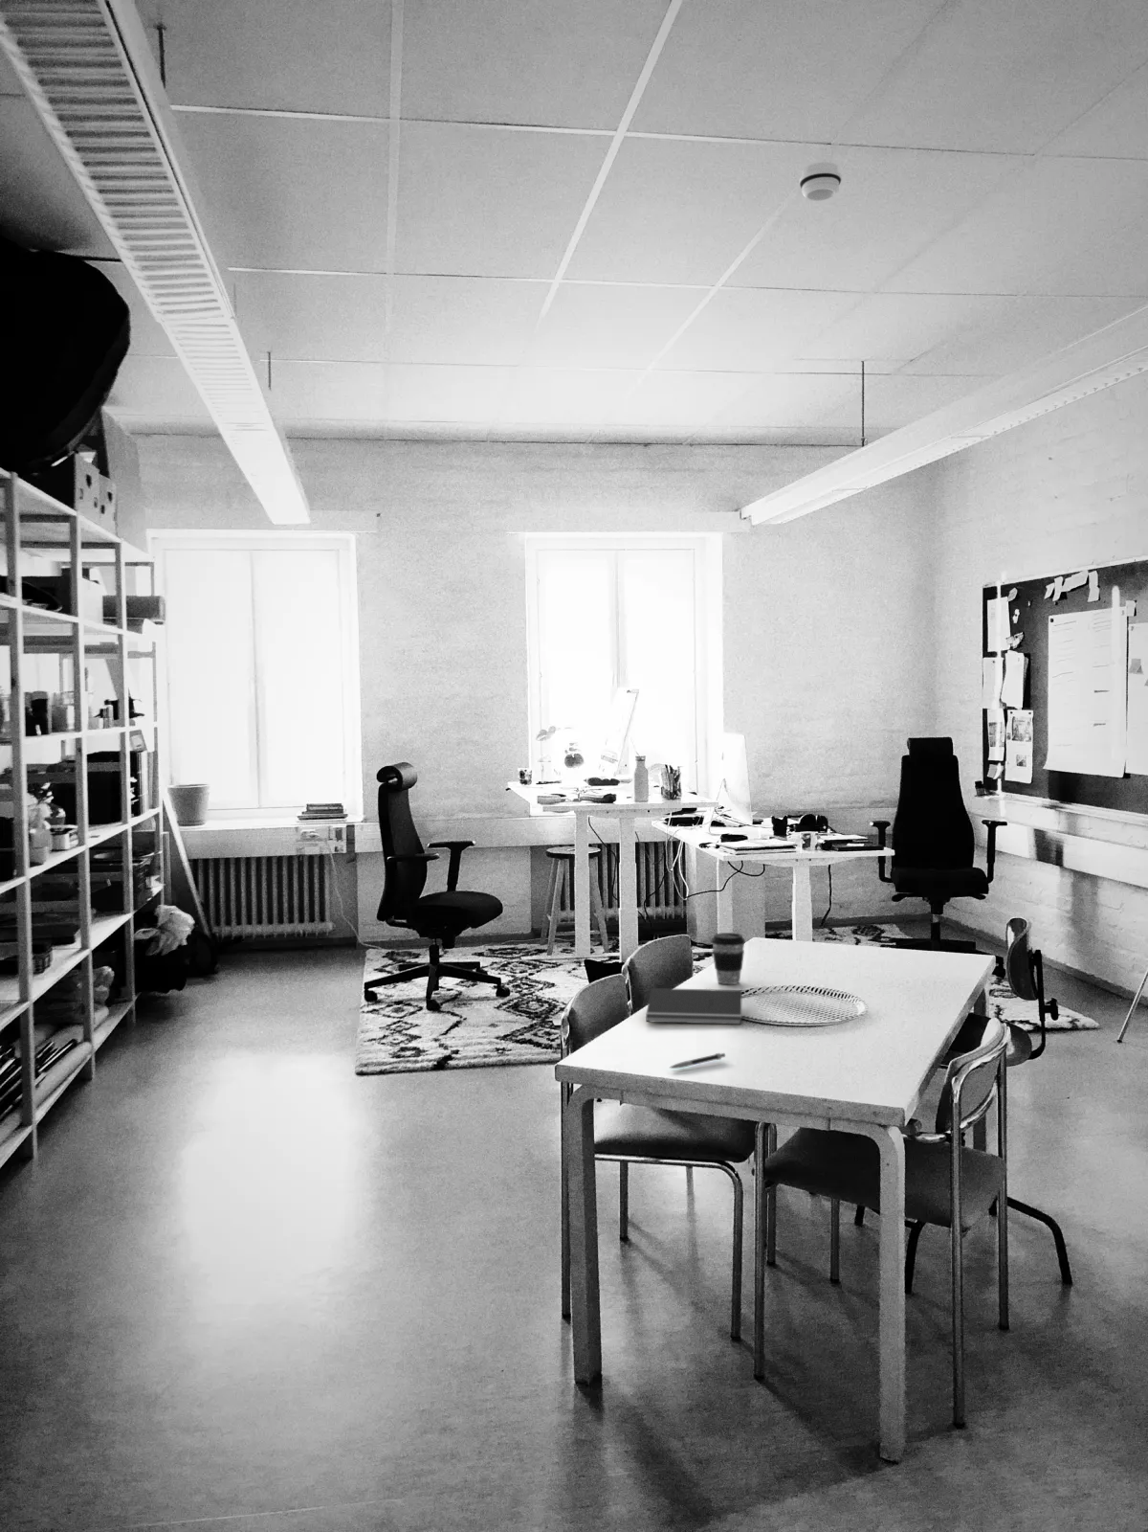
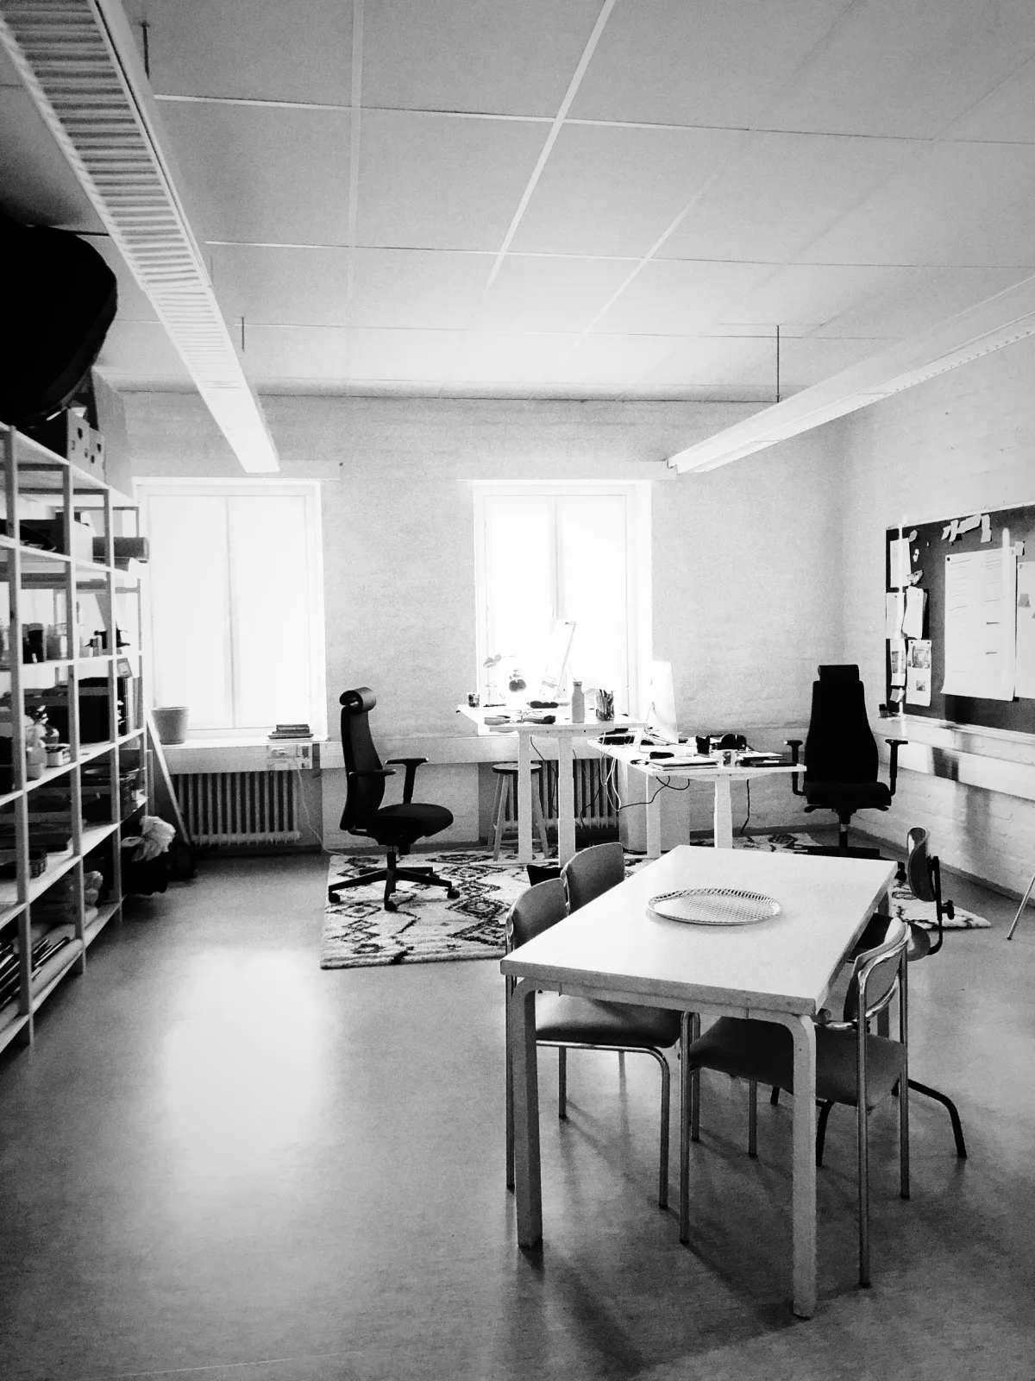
- coffee cup (728, 959)
- notepad (695, 1005)
- pen (697, 1060)
- smoke detector (820, 182)
